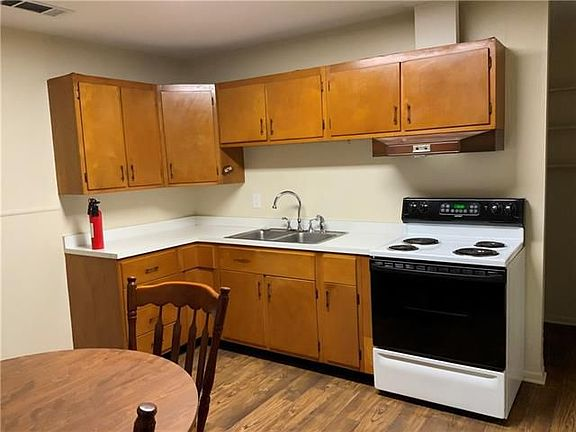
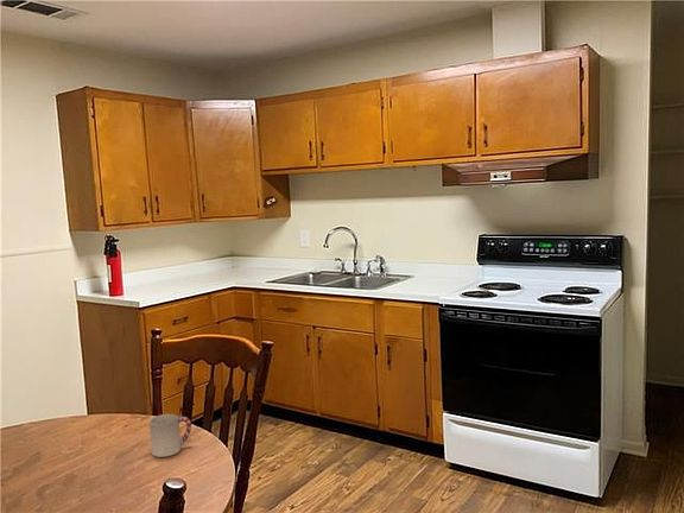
+ cup (171, 433)
